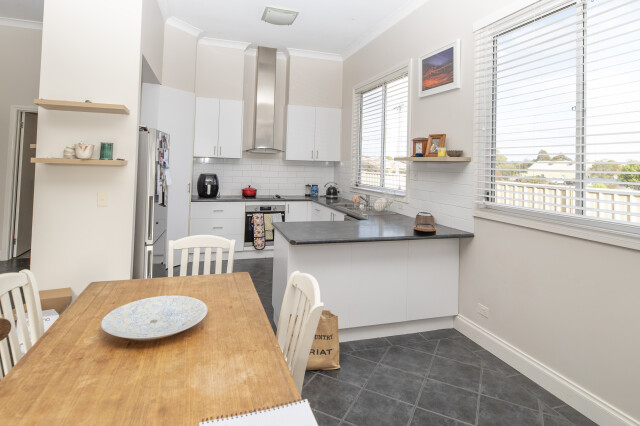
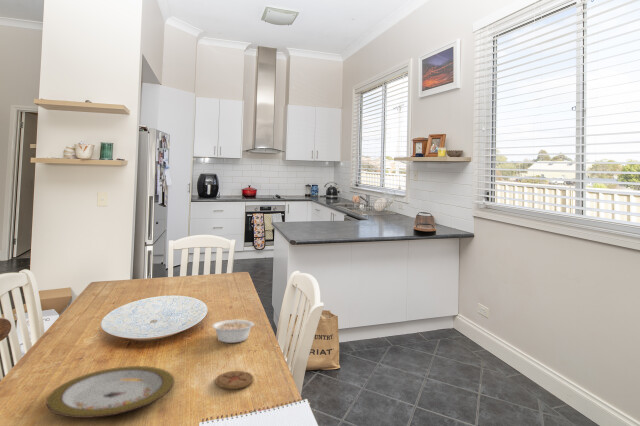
+ plate (114, 392)
+ legume (234, 330)
+ coaster (234, 379)
